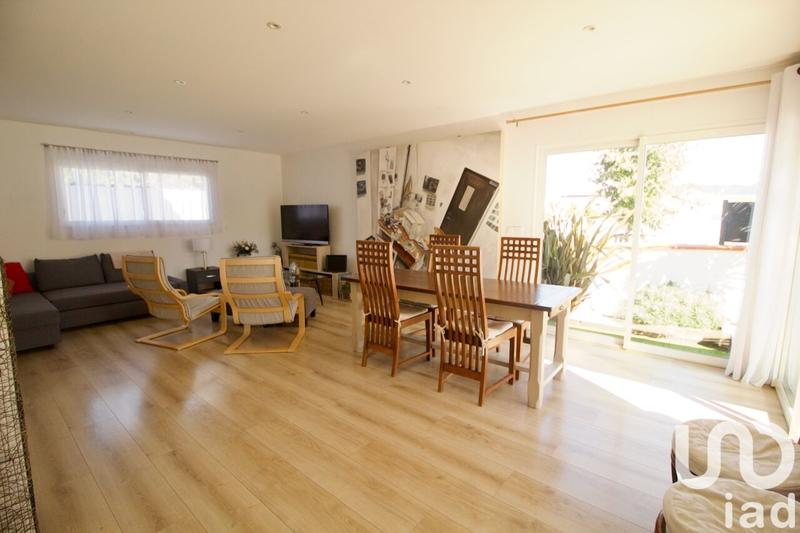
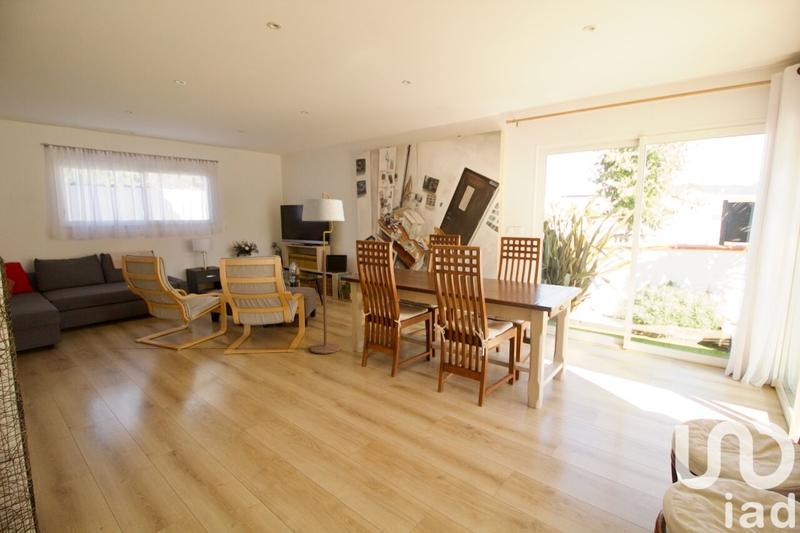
+ floor lamp (325, 271)
